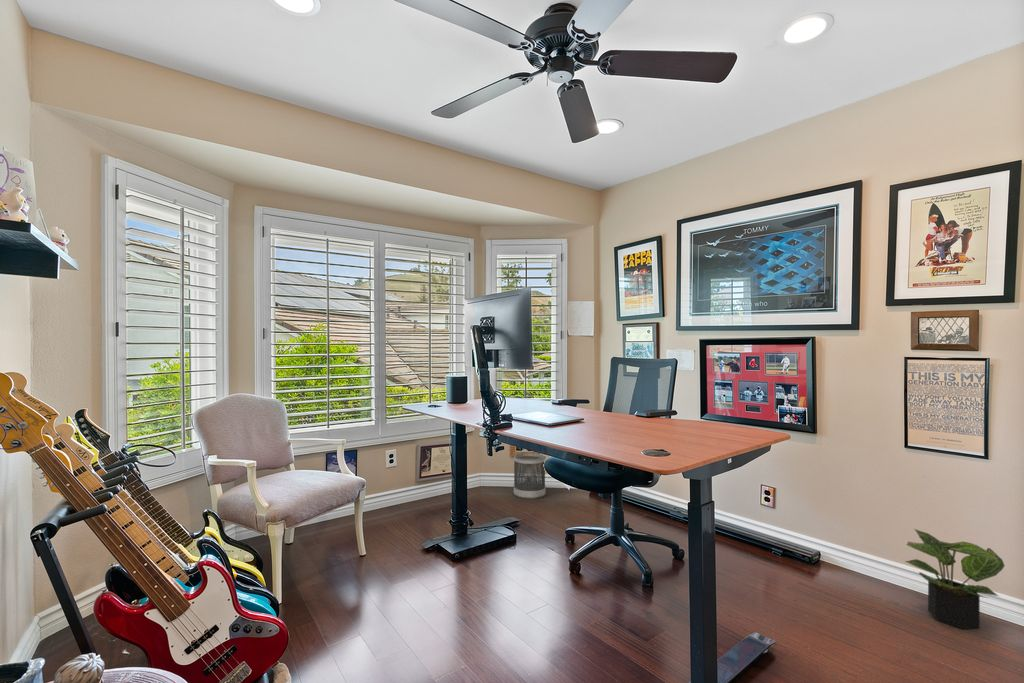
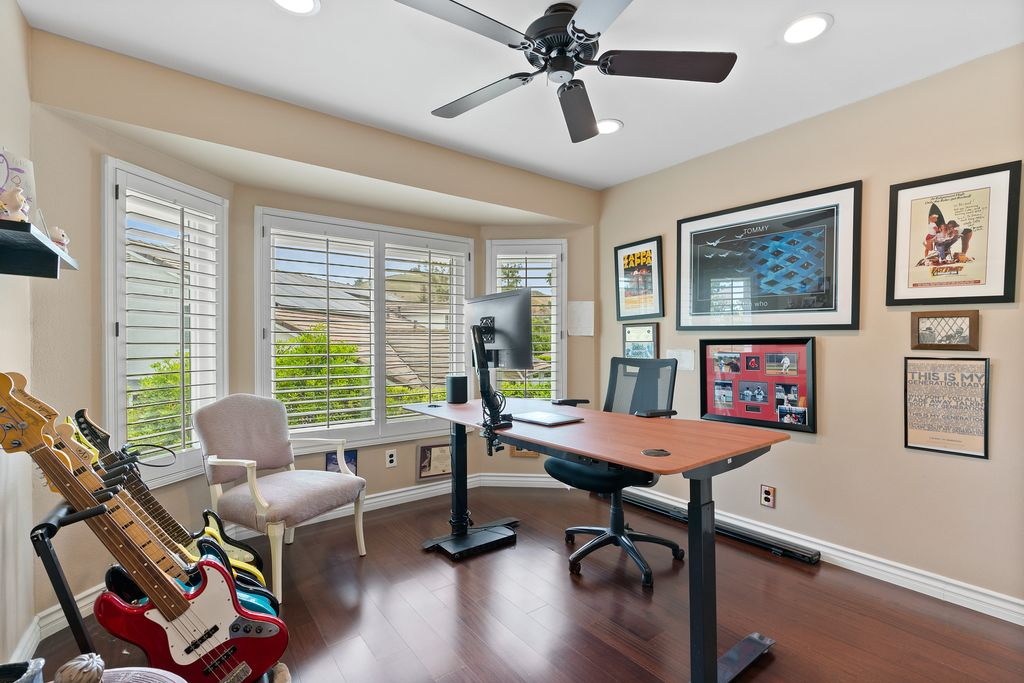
- potted plant (944, 573)
- wastebasket (529, 475)
